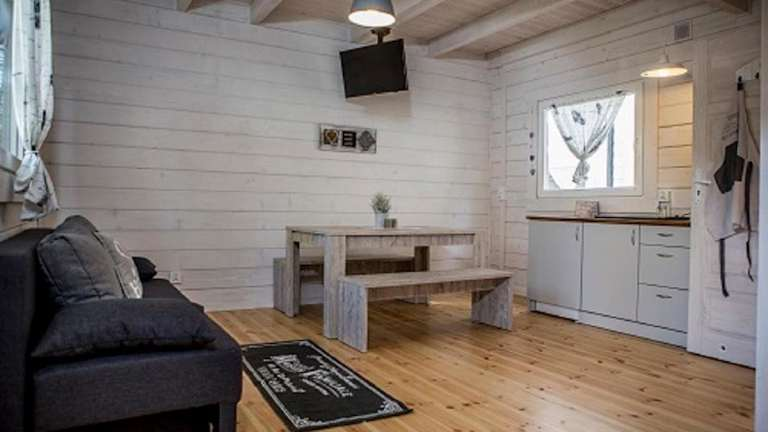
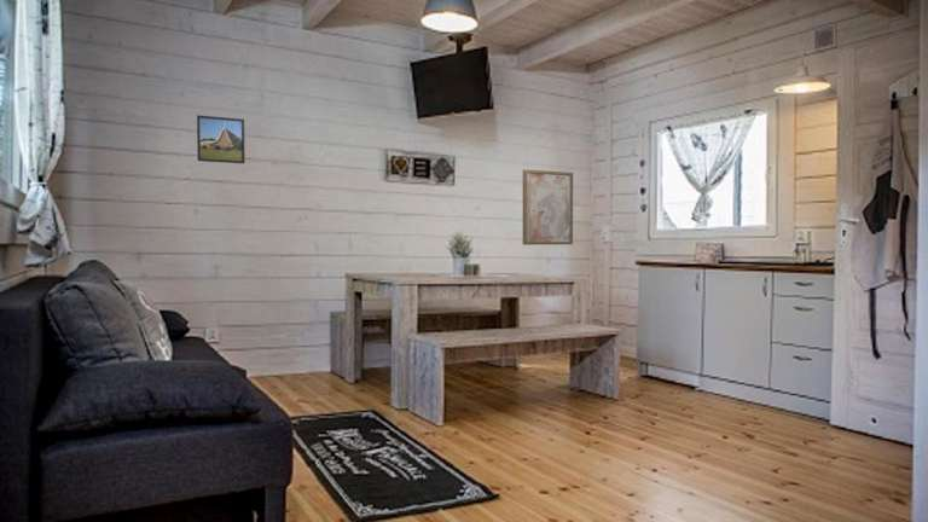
+ wall art (549, 208)
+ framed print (221, 139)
